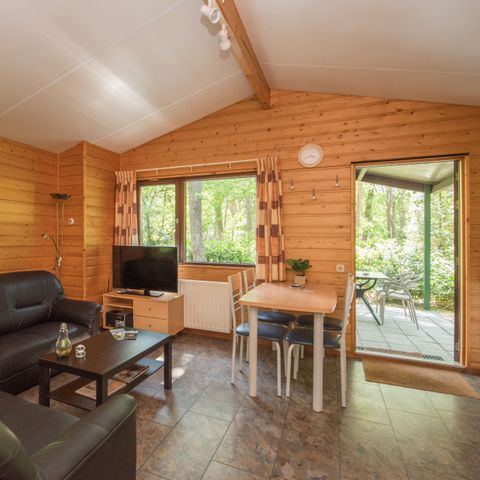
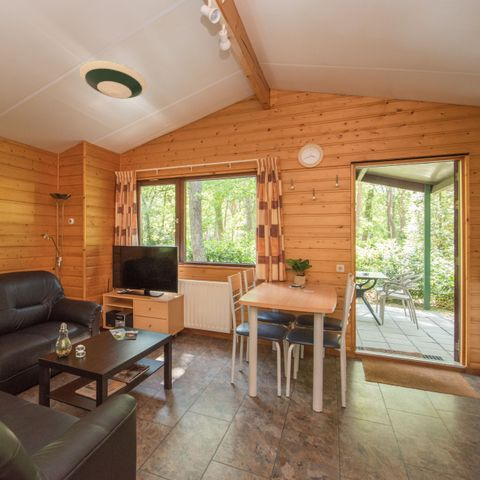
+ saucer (114, 87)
